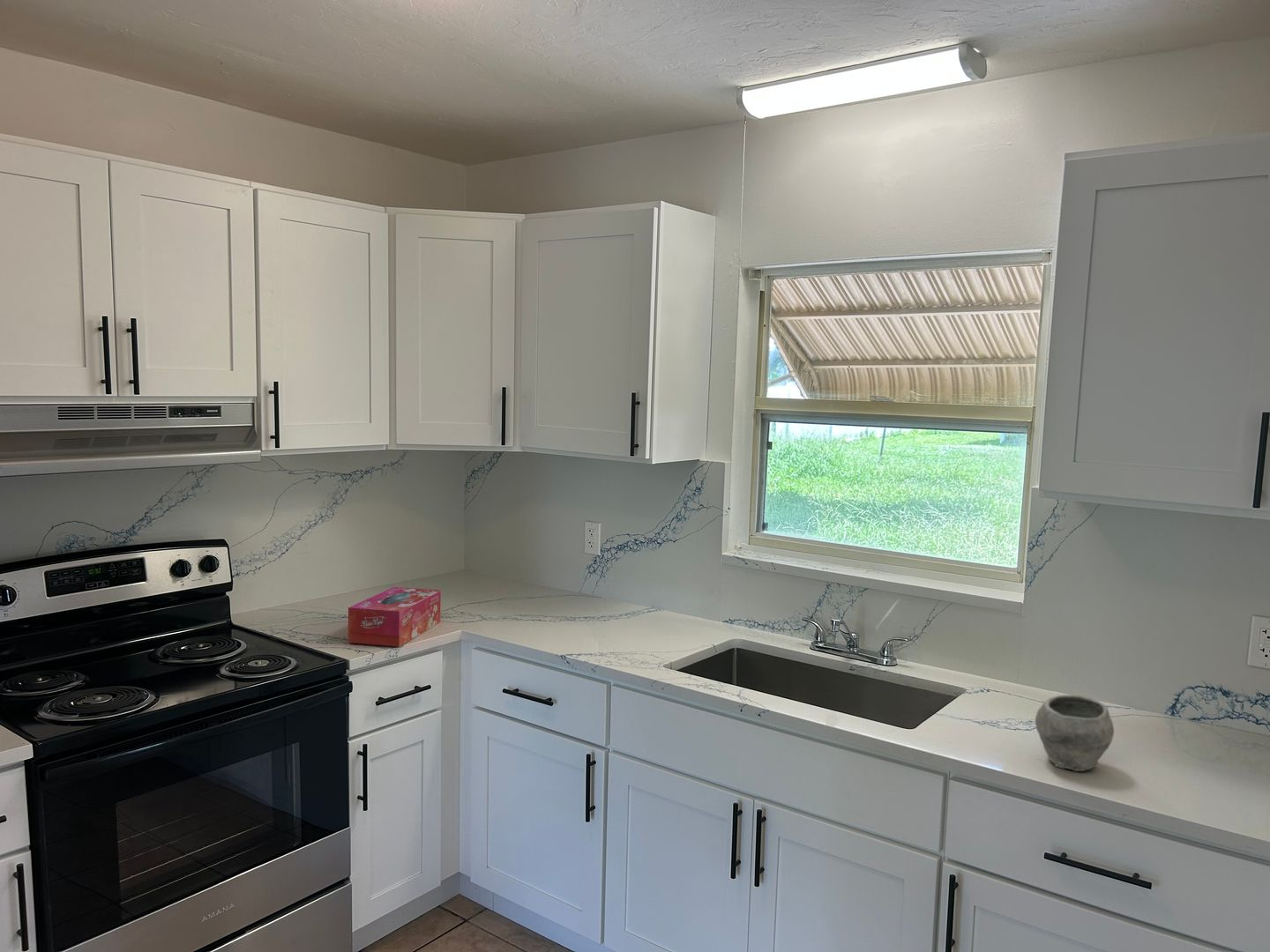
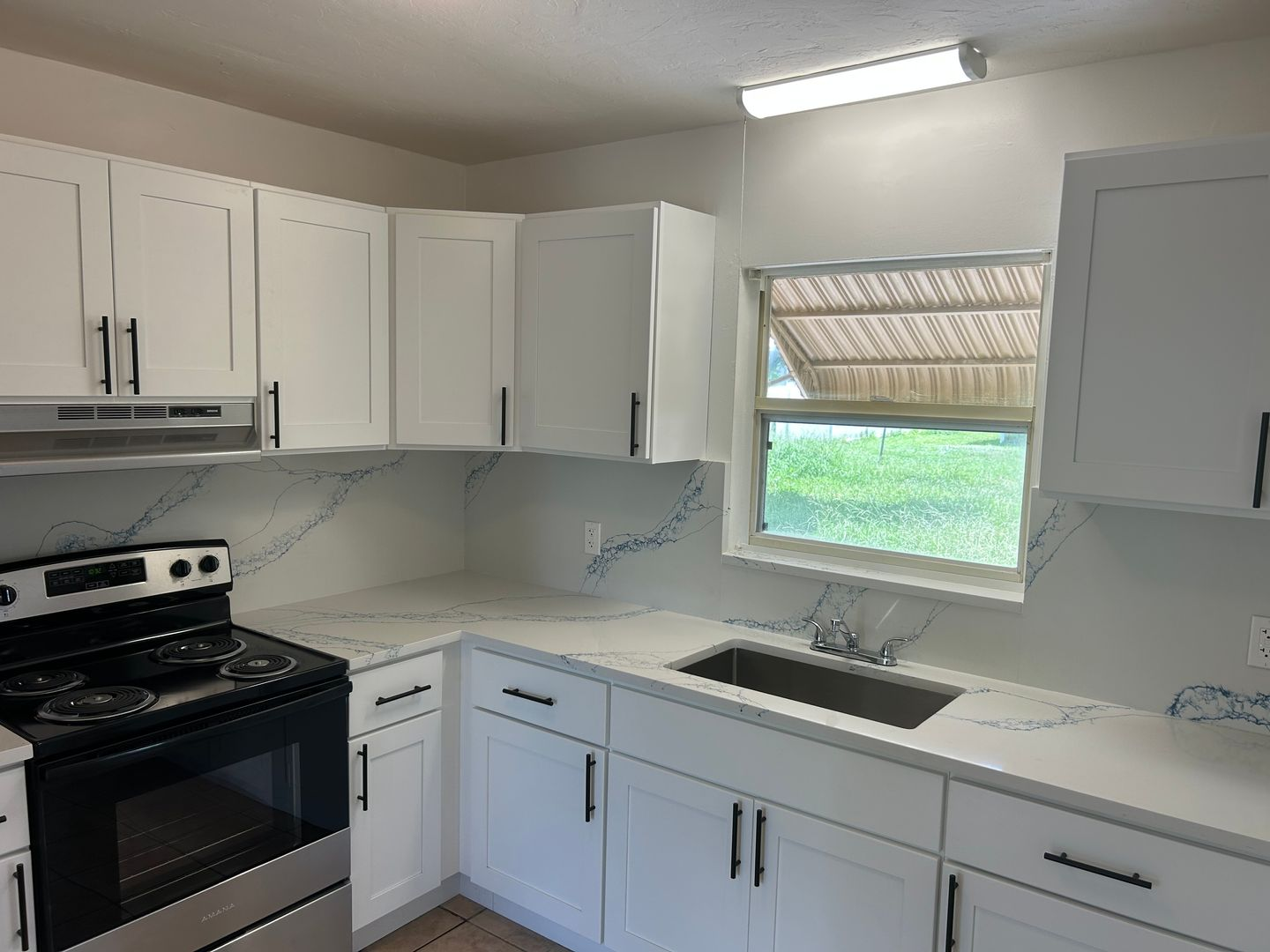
- tissue box (396, 614)
- bowl (1073, 733)
